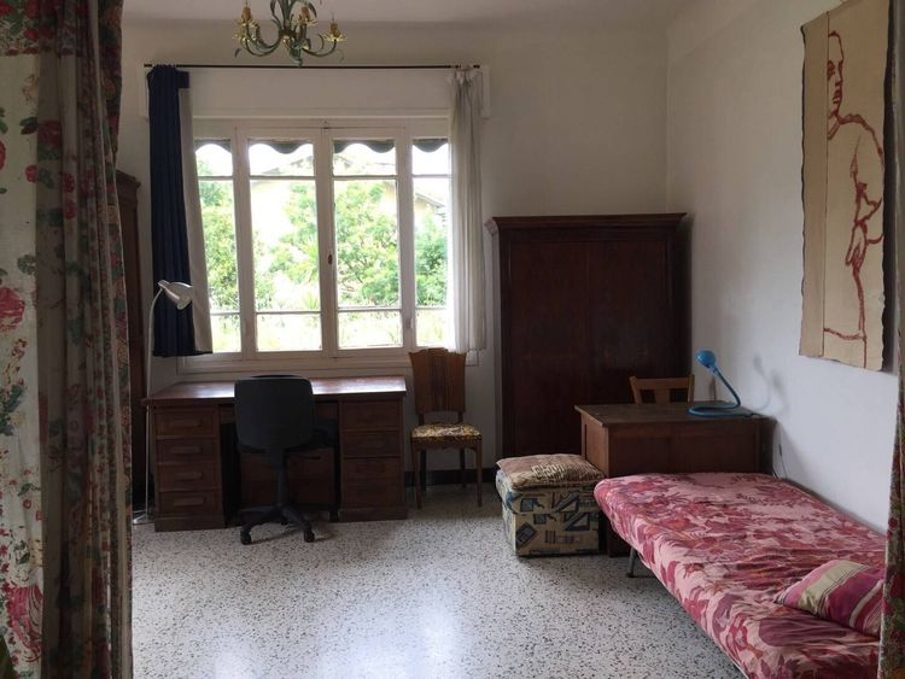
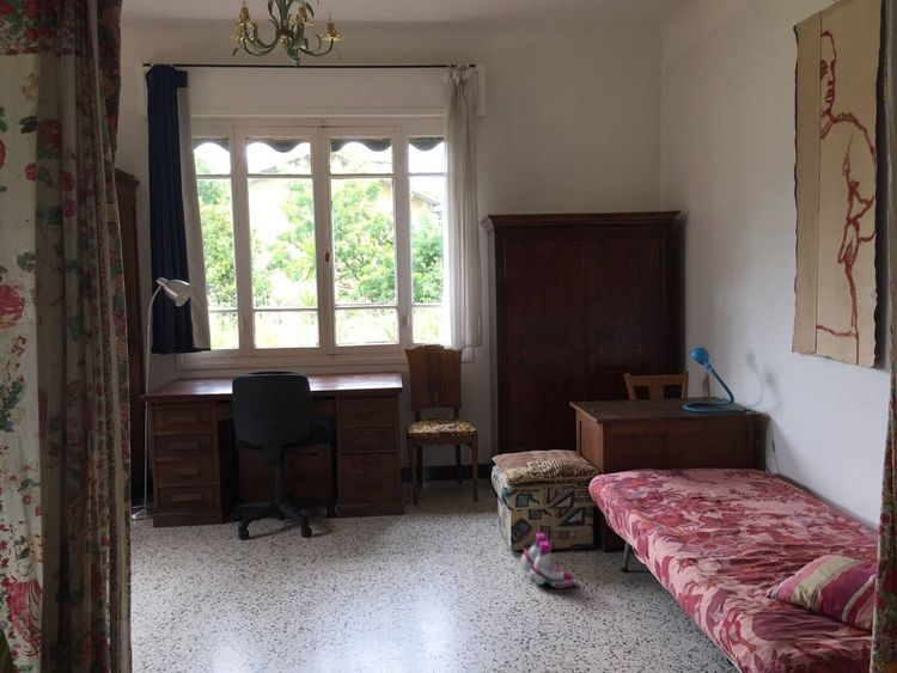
+ boots (547, 557)
